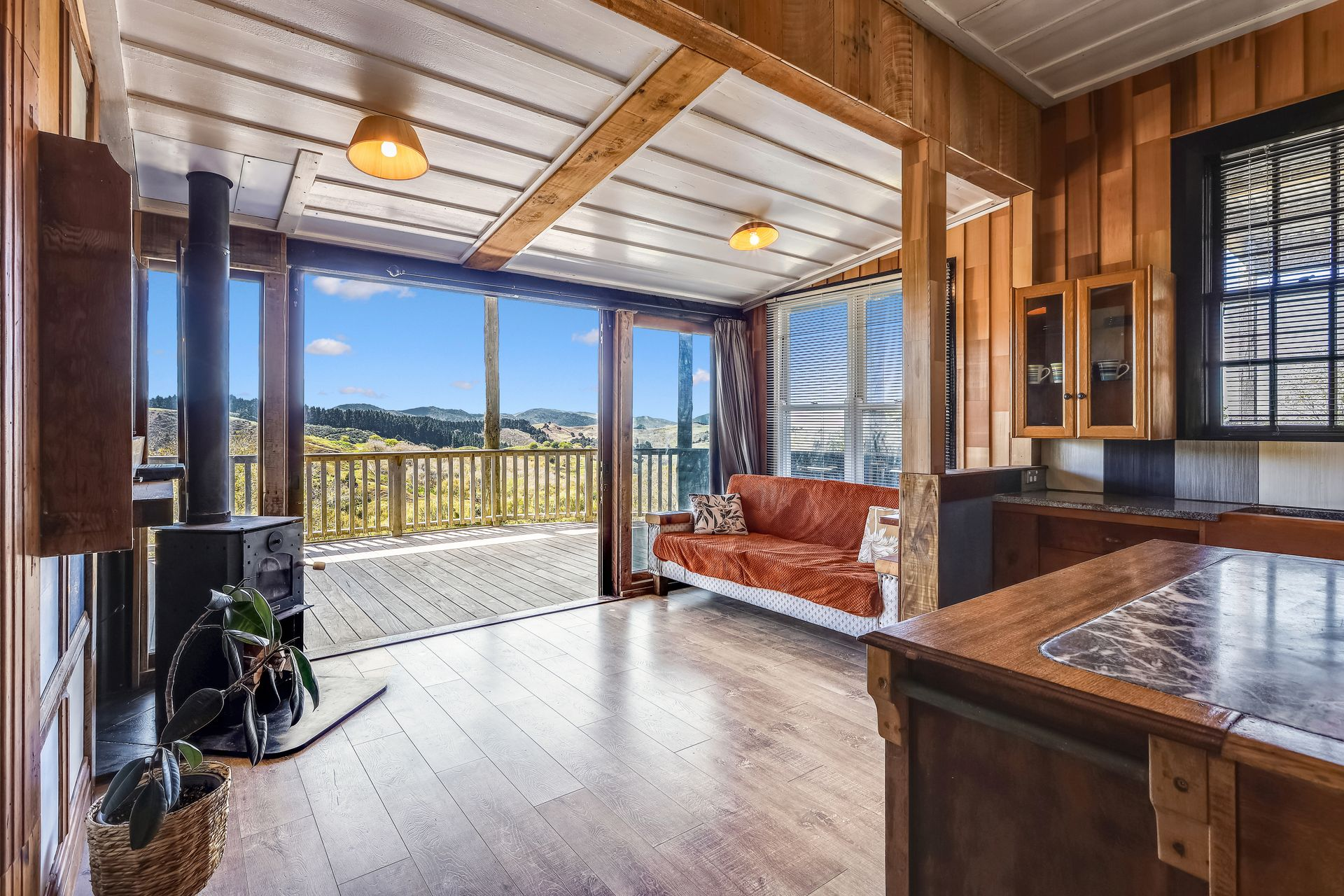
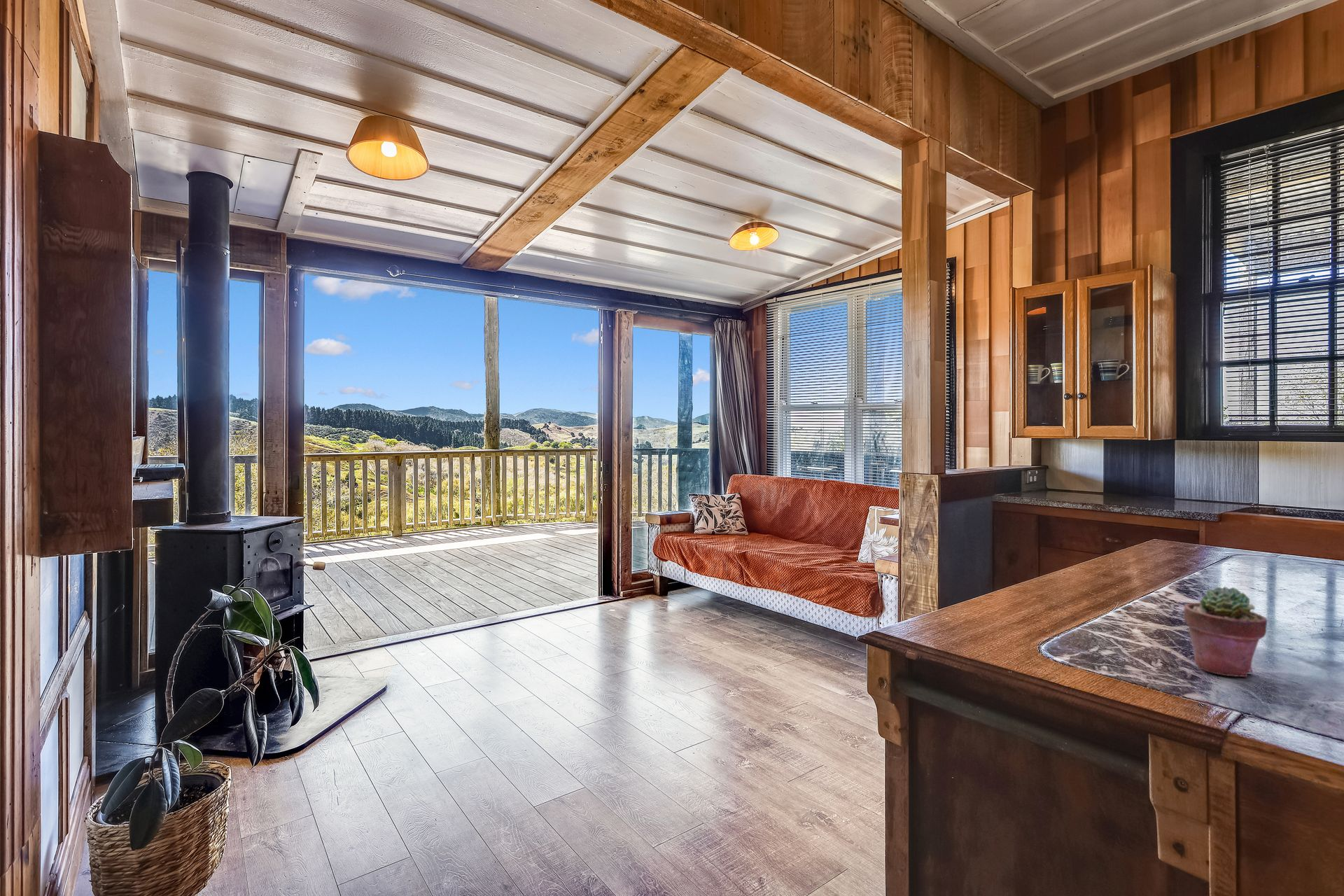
+ potted succulent (1224, 628)
